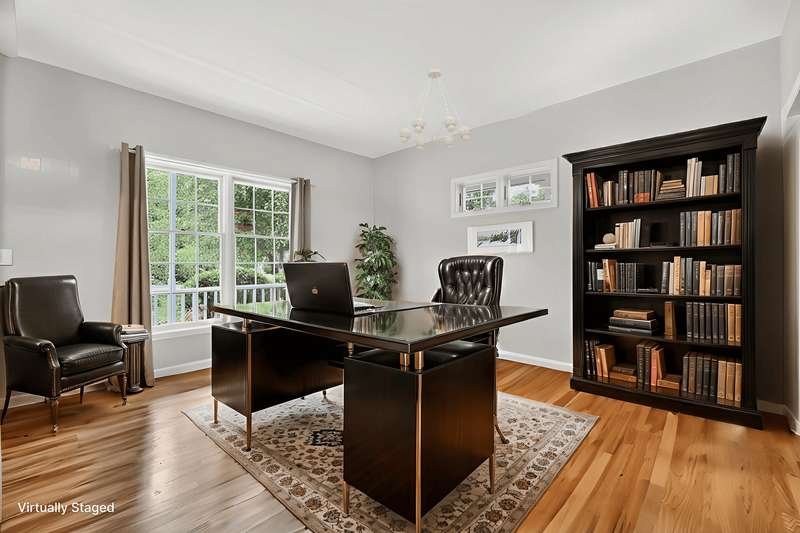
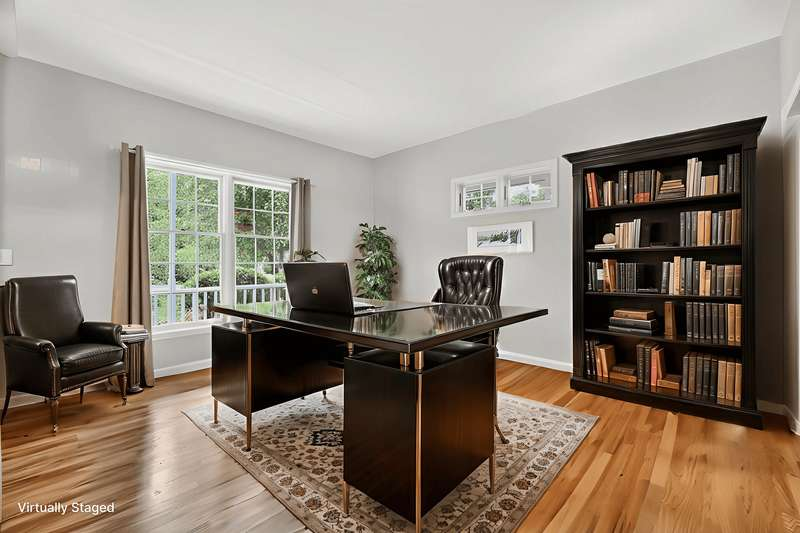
- chandelier (441, 105)
